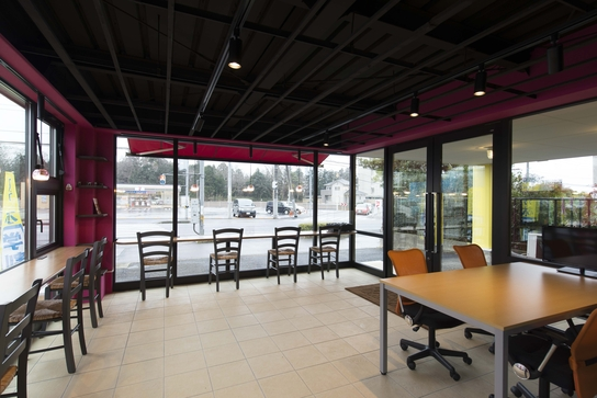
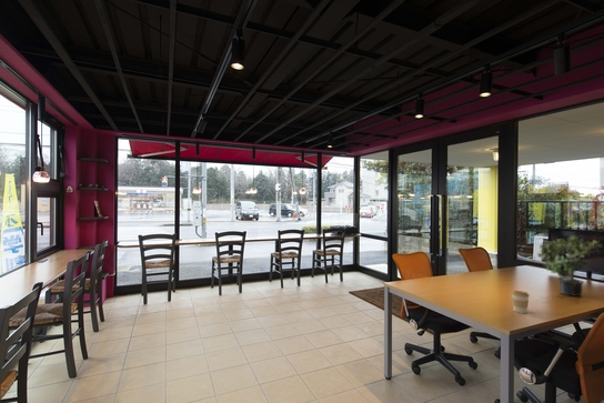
+ potted plant (571, 264)
+ coffee cup (520, 301)
